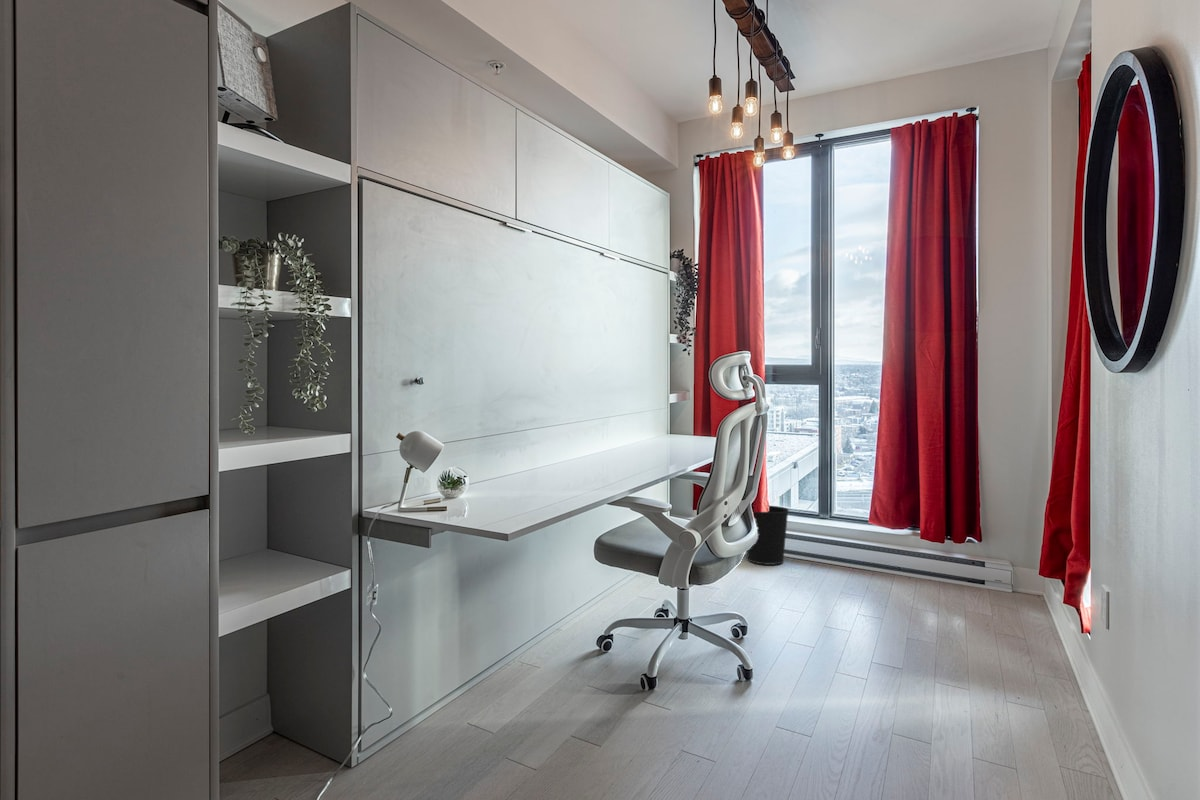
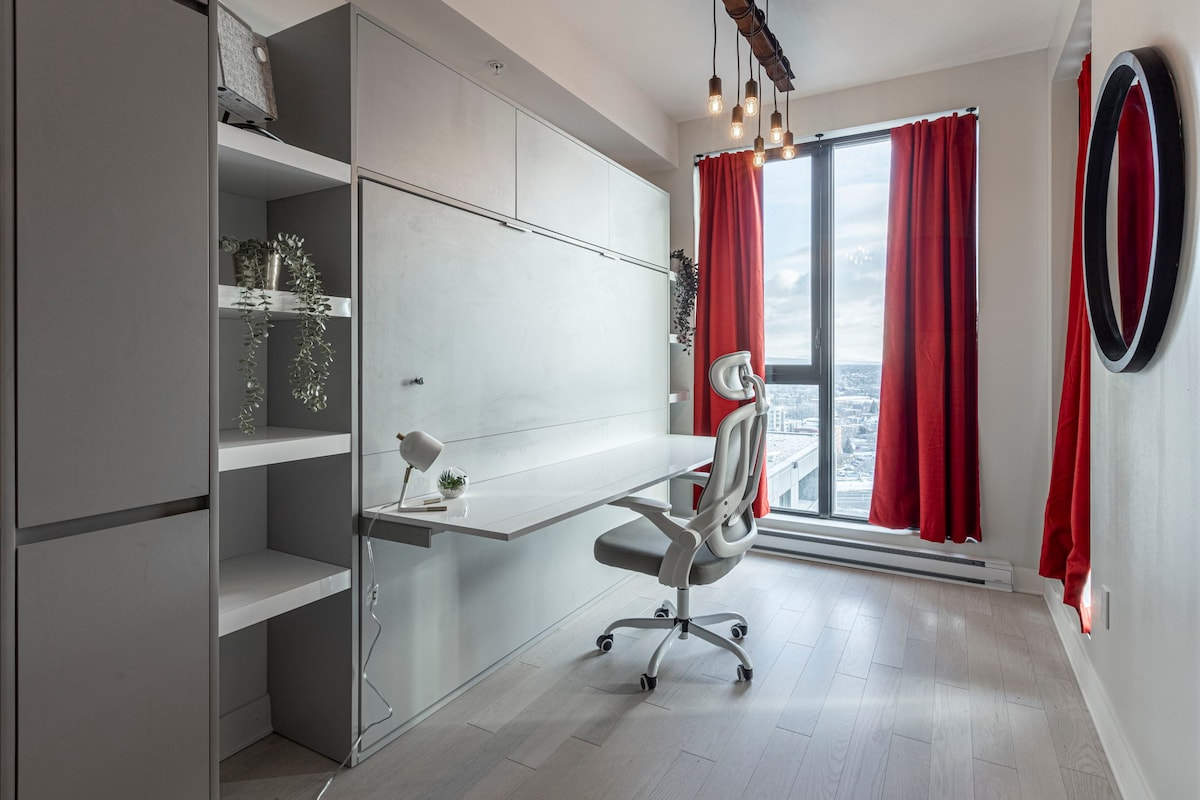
- wastebasket (765, 534)
